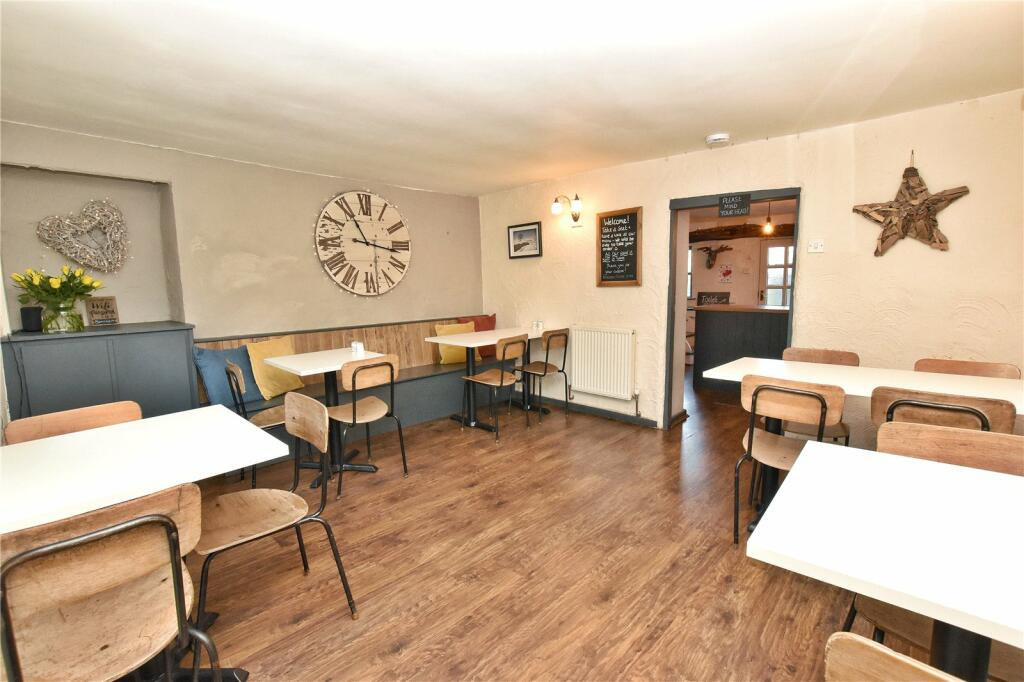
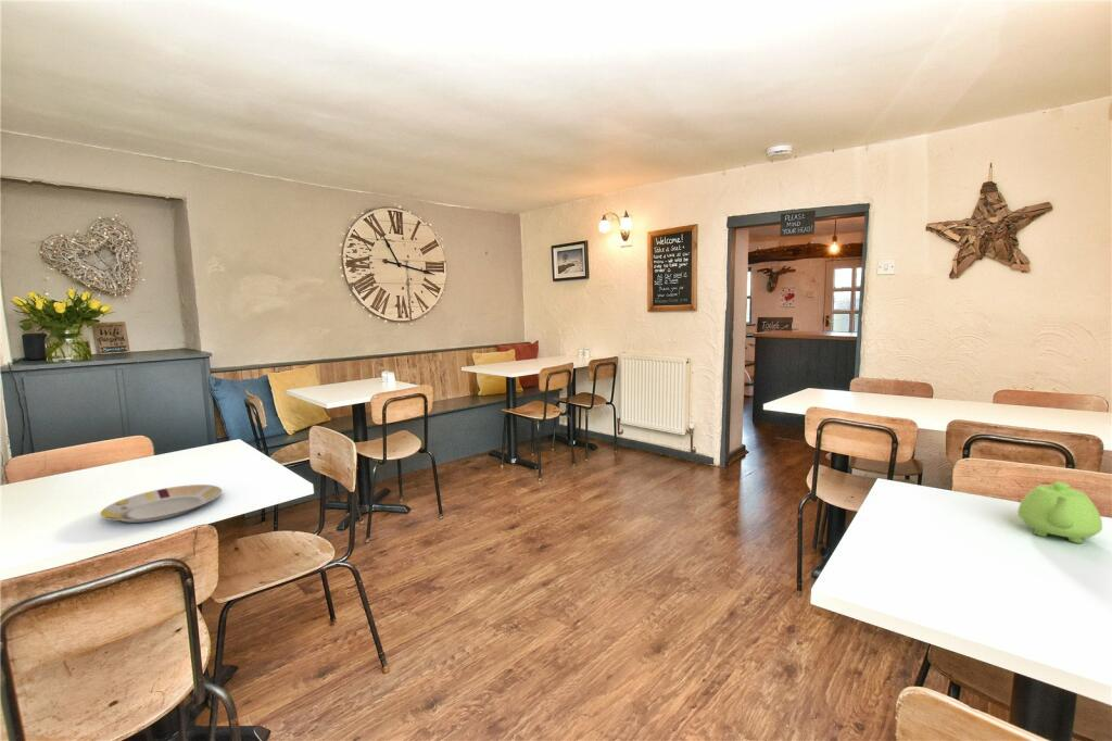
+ plate (165, 504)
+ teapot (1059, 508)
